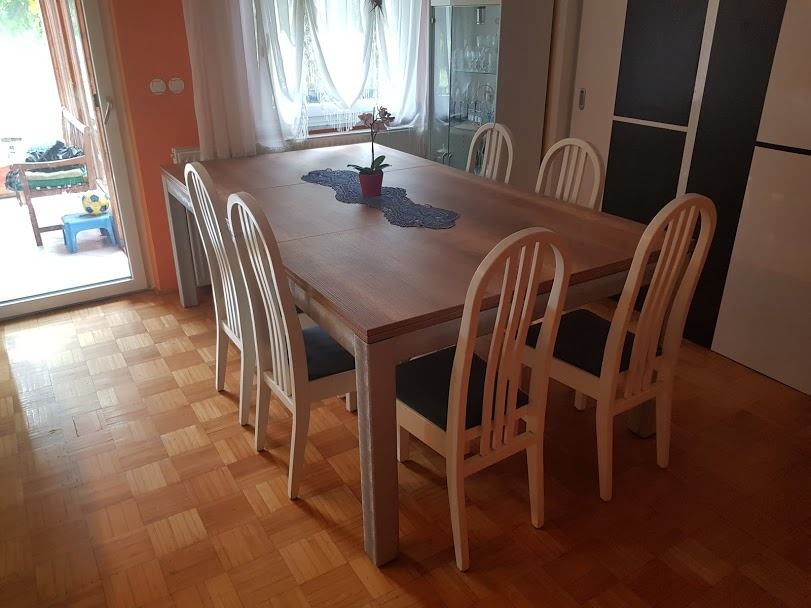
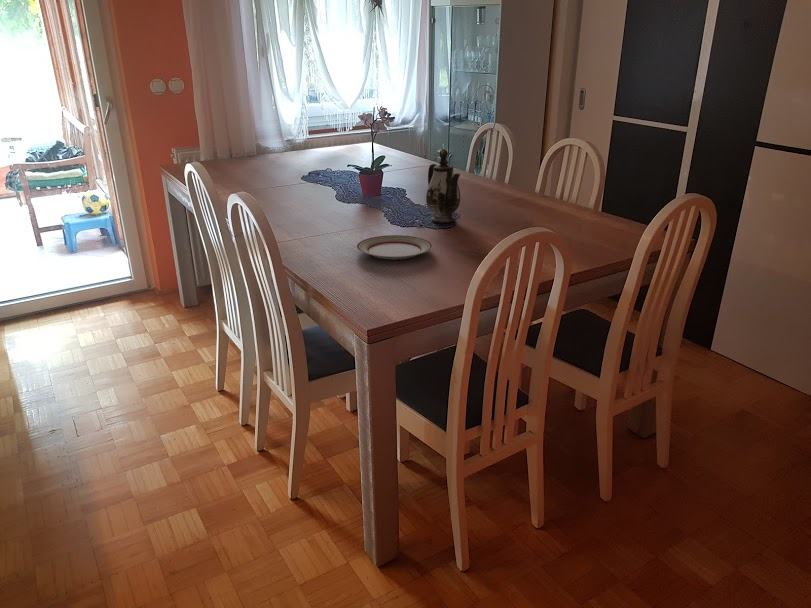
+ teapot (444, 185)
+ plate (394, 248)
